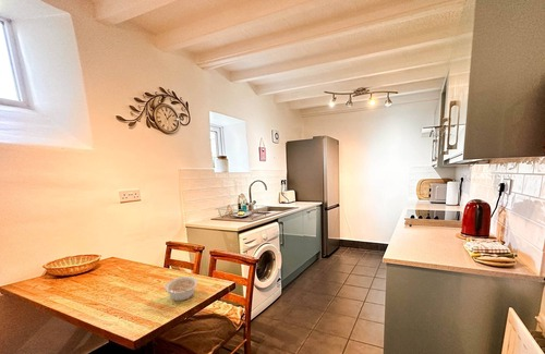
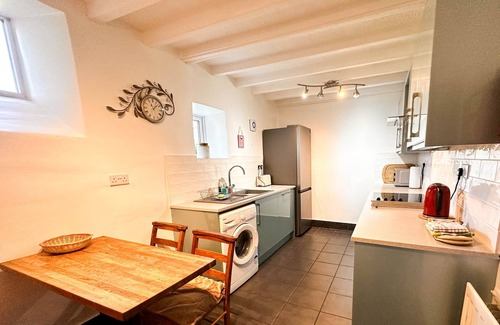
- legume (182, 288)
